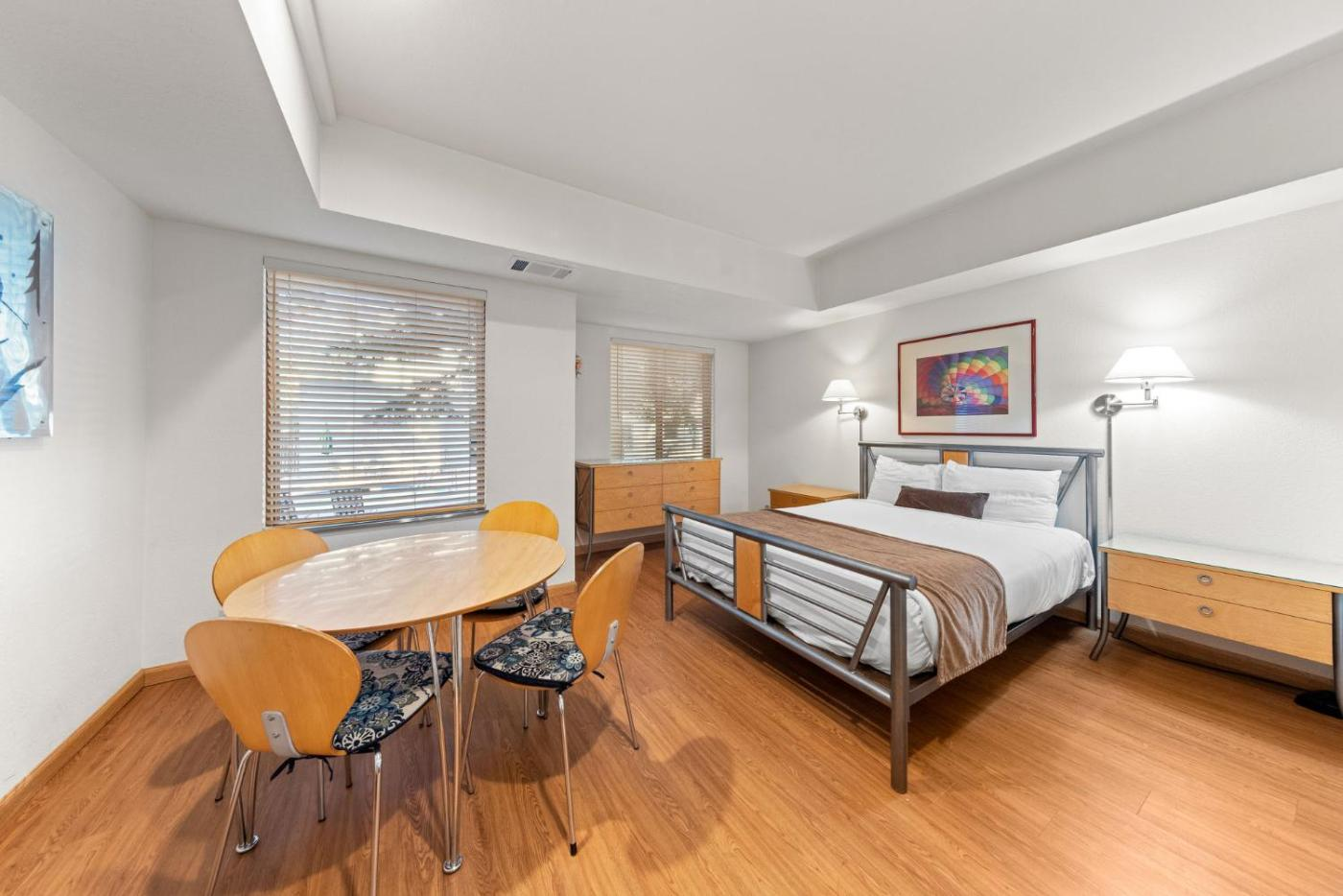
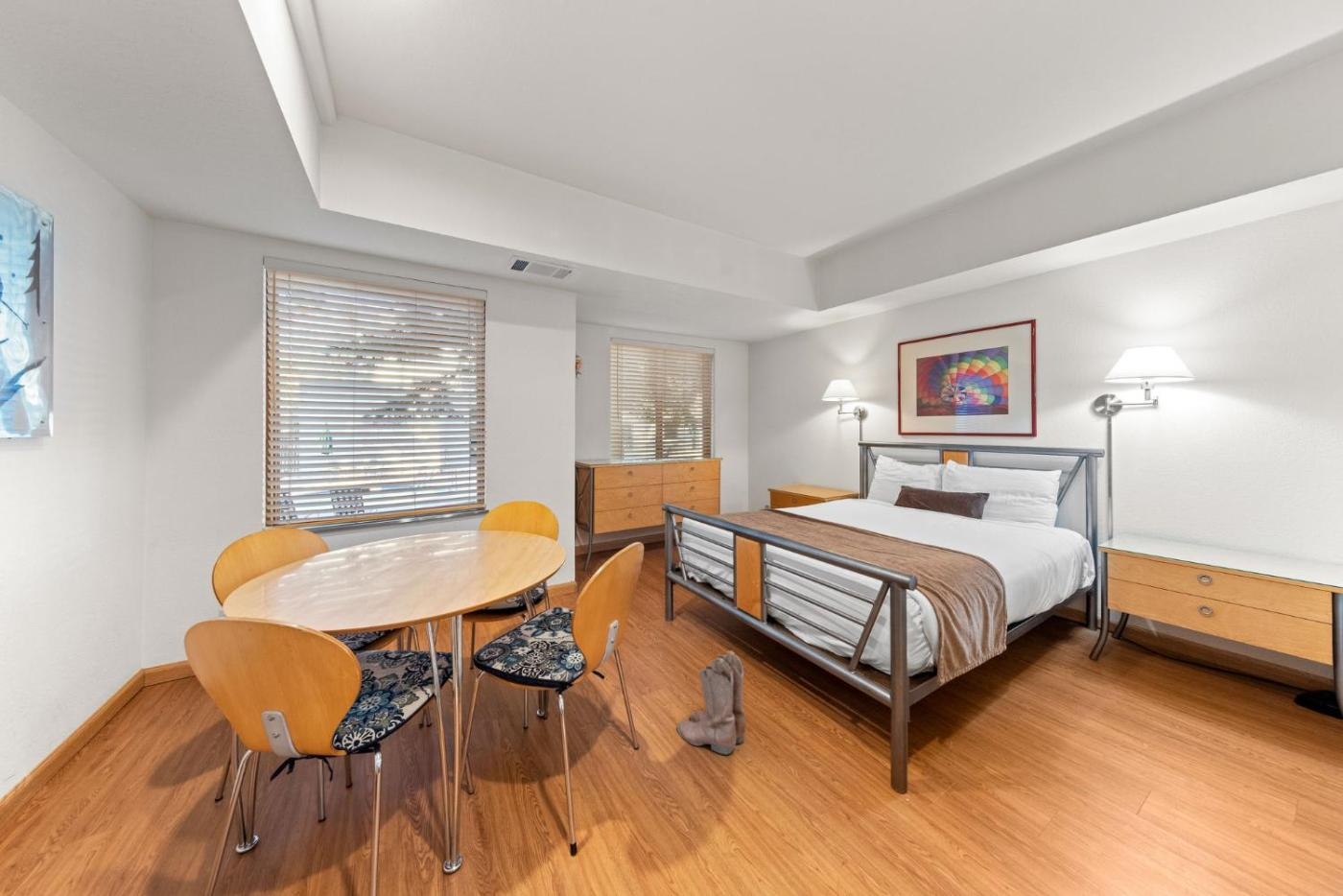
+ boots (710, 694)
